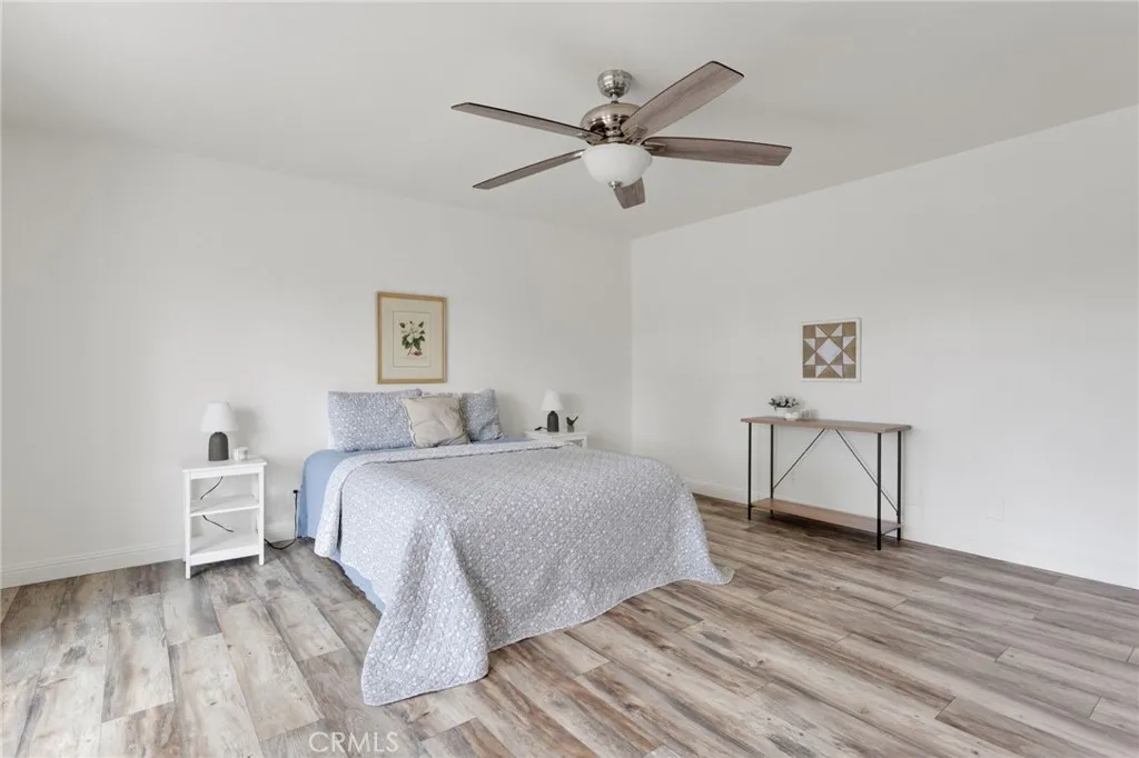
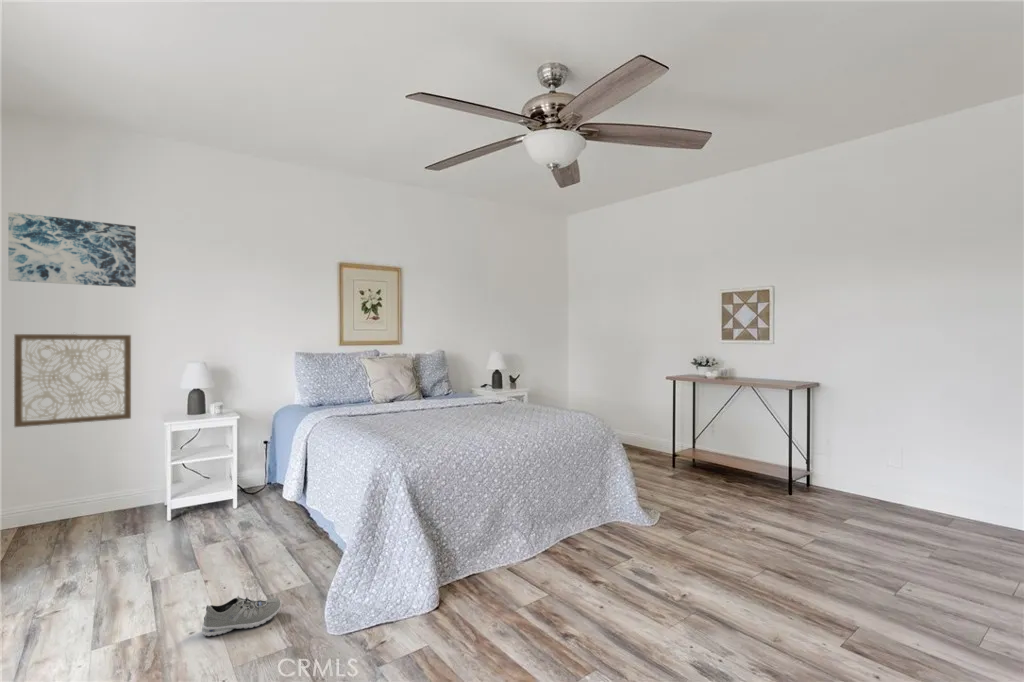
+ sneaker (243, 610)
+ wall art (75, 252)
+ wall art (77, 381)
